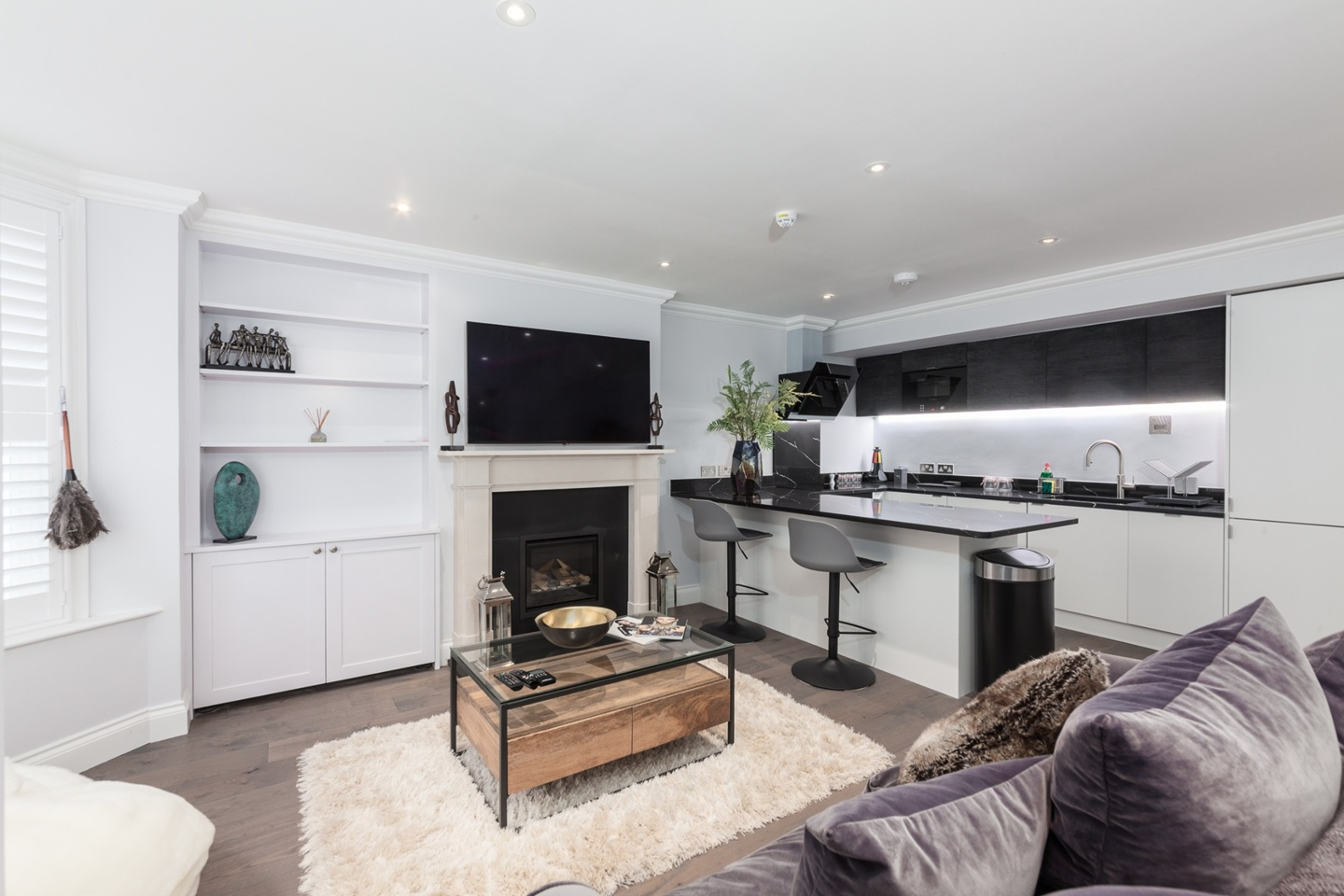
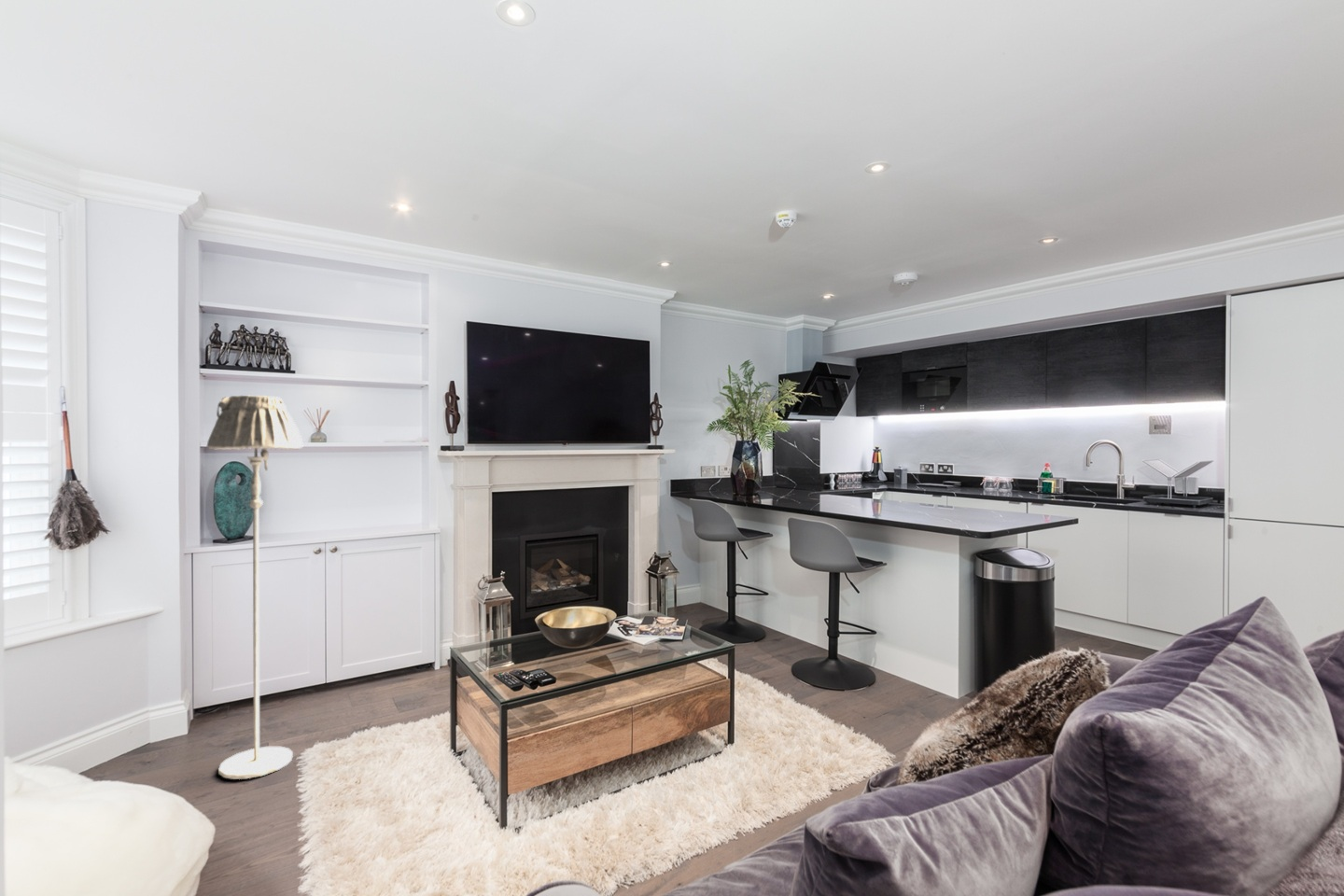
+ floor lamp (256, 580)
